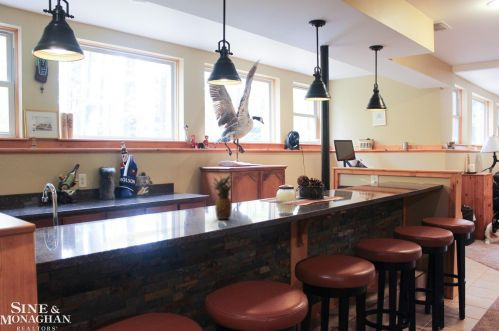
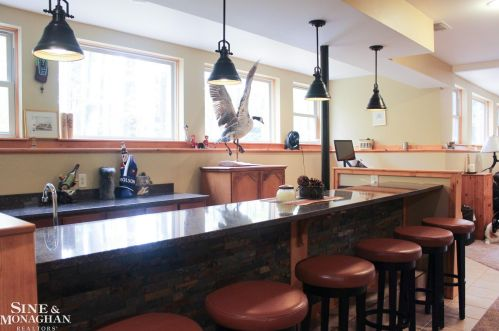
- fruit (222, 196)
